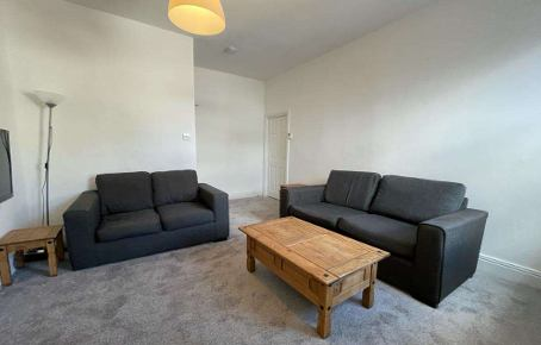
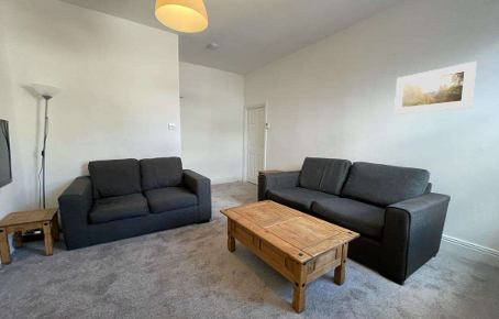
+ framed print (430, 90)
